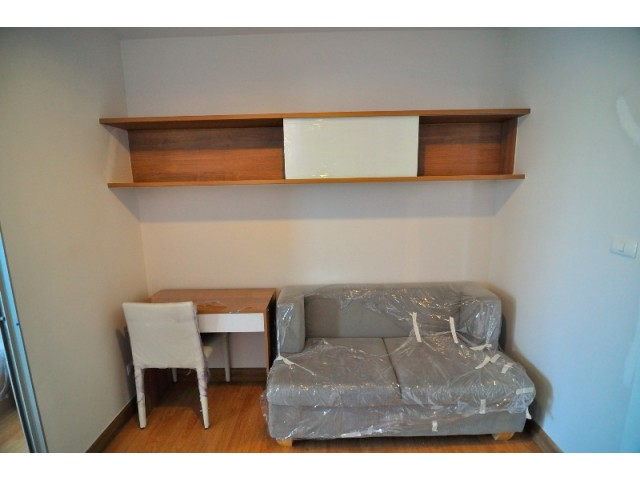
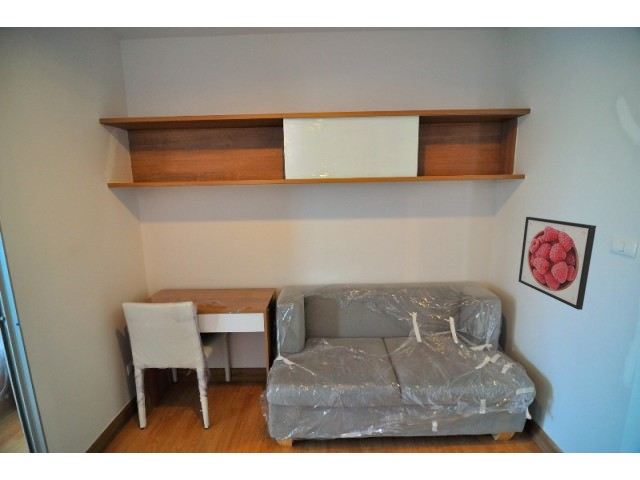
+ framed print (551, 258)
